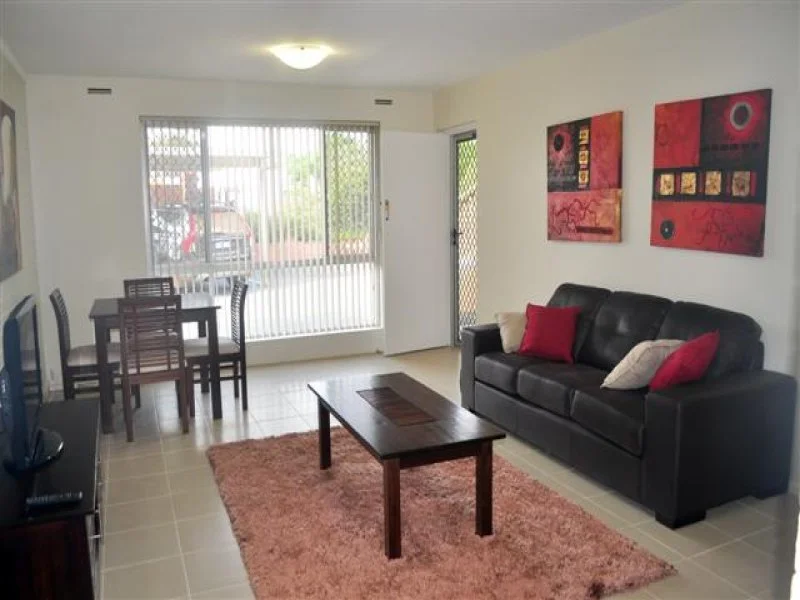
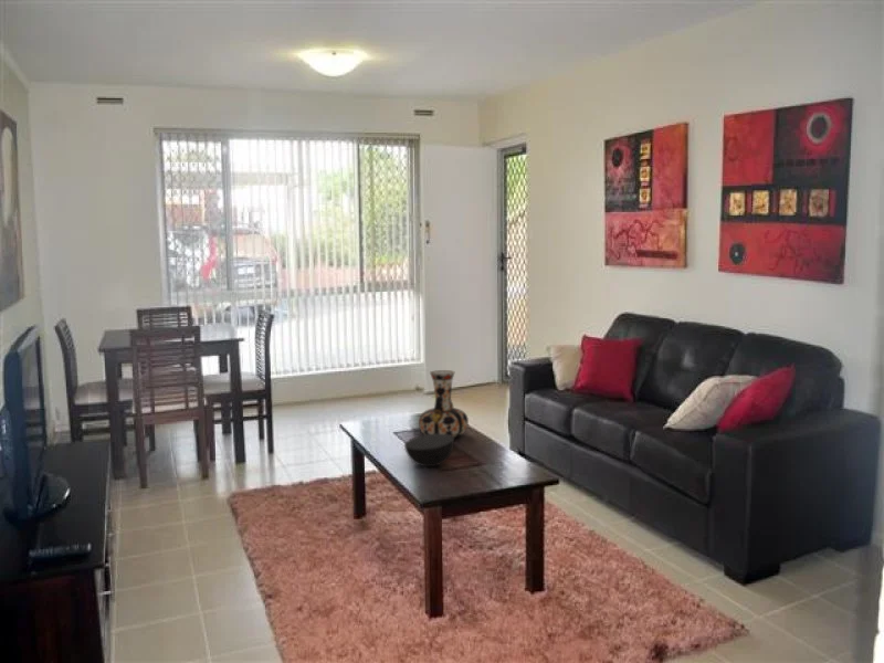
+ vase (443, 403)
+ bowl (429, 451)
